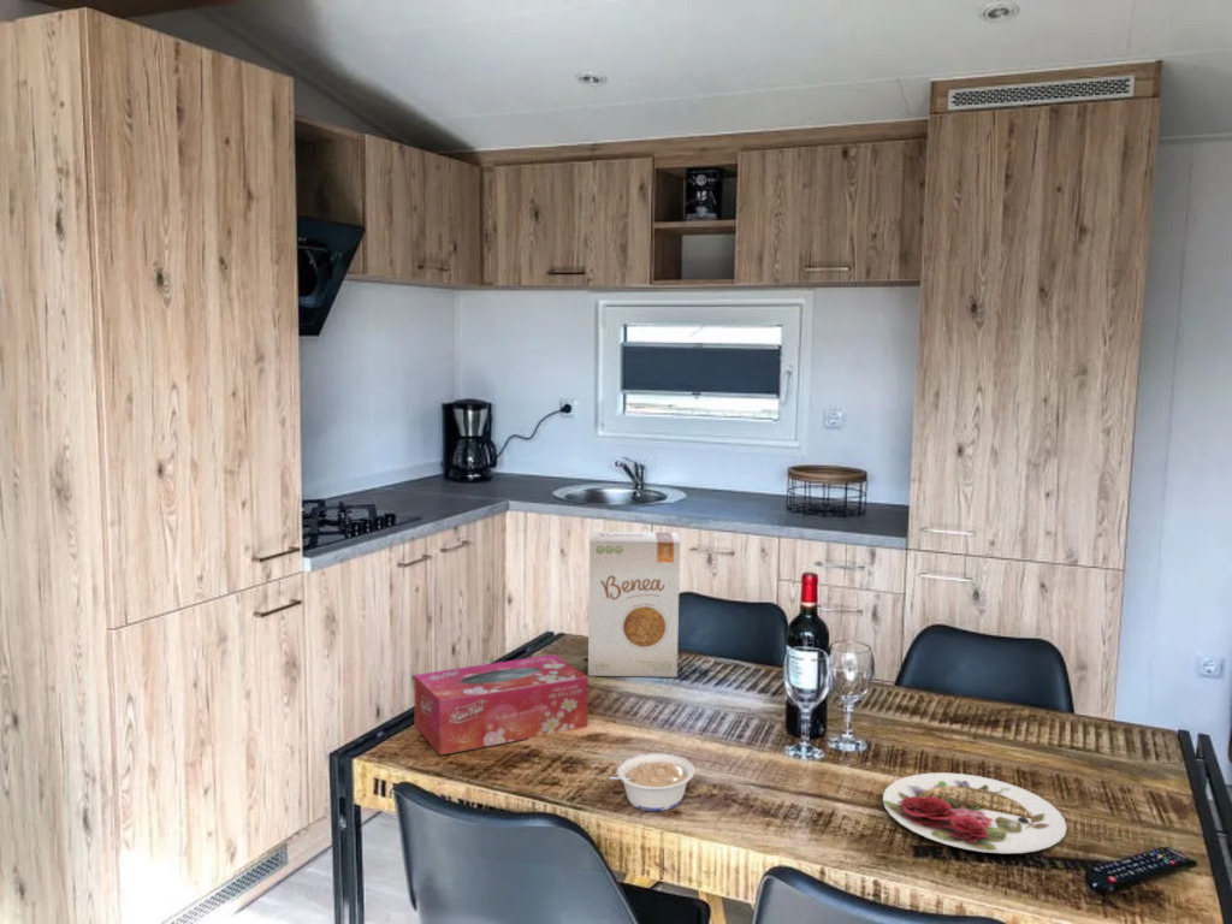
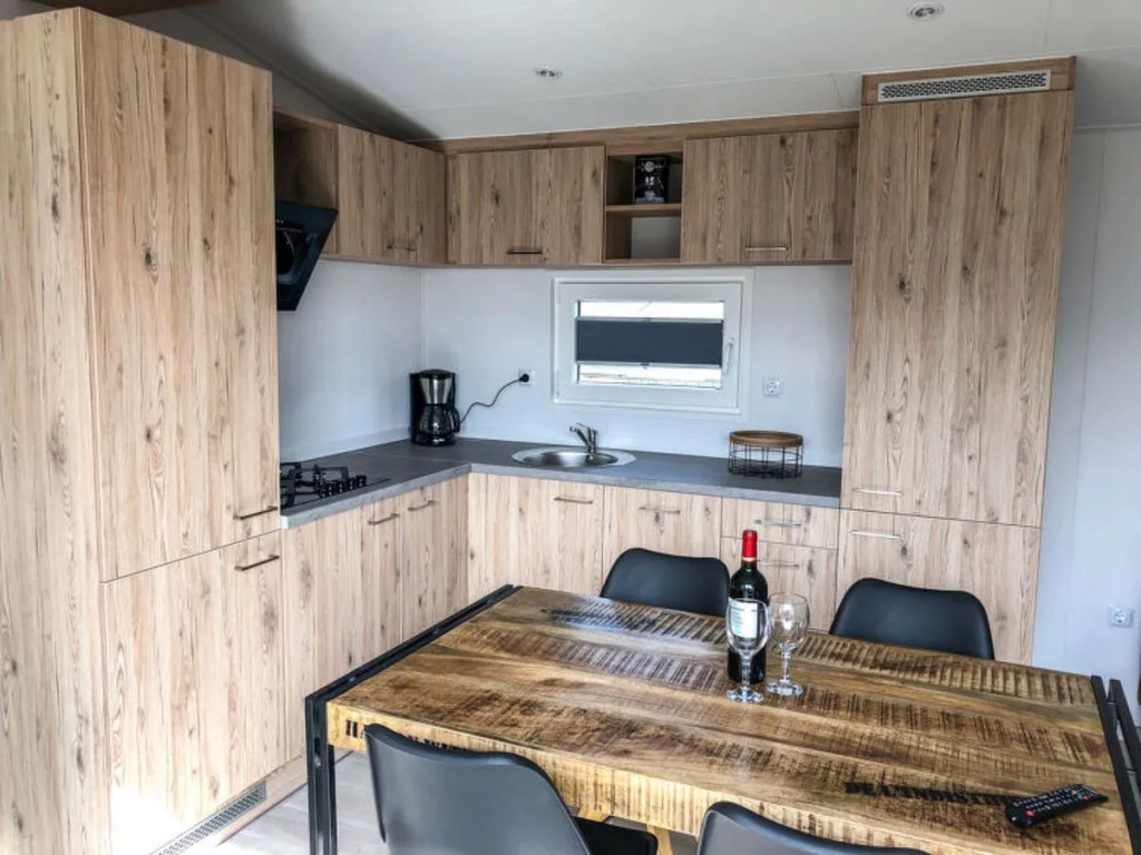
- food box (633, 603)
- legume (653, 782)
- tissue box (500, 700)
- plate (971, 808)
